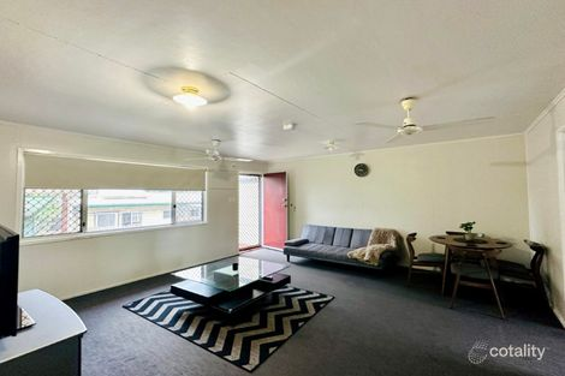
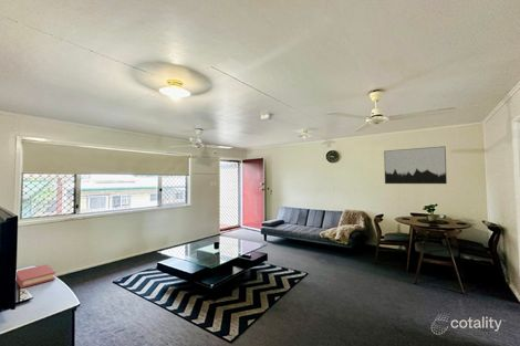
+ wall art (413, 166)
+ book (34, 274)
